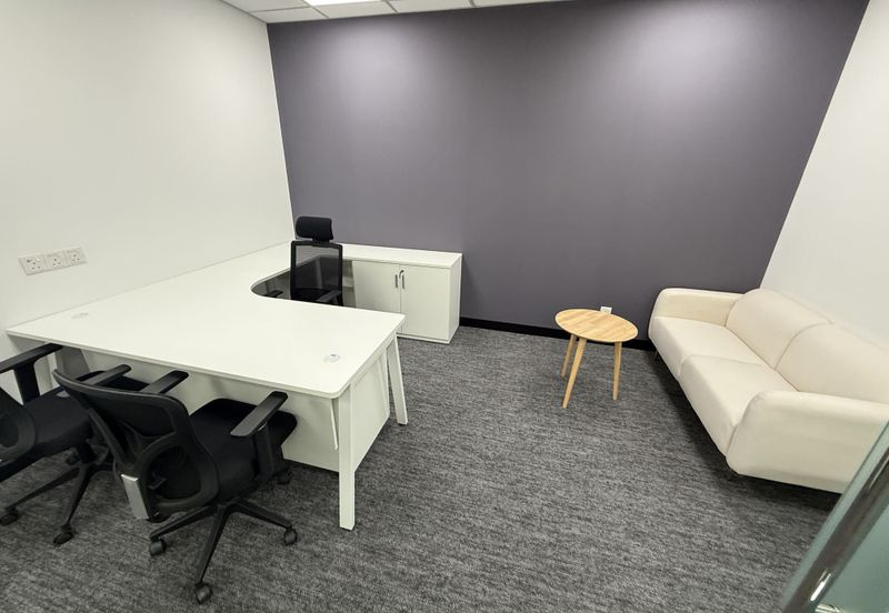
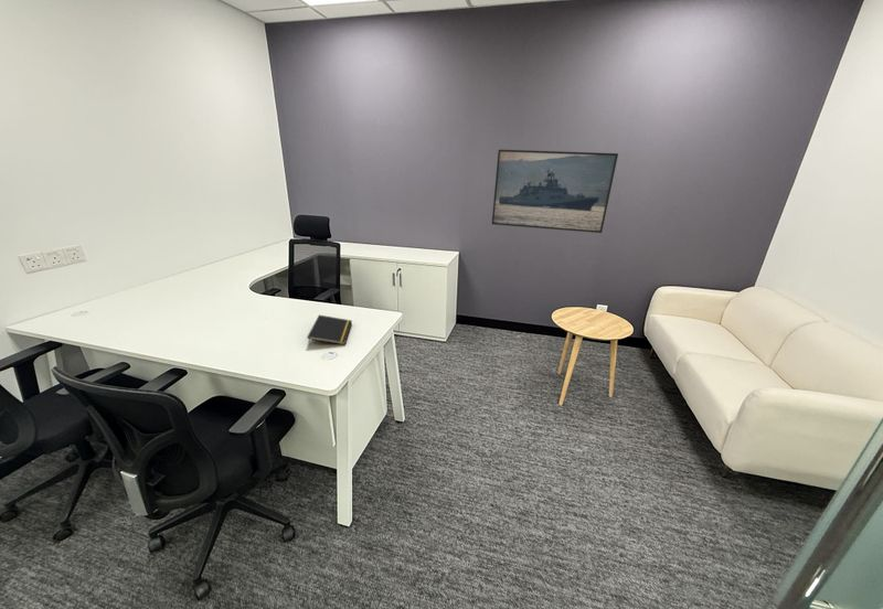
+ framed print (550, 191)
+ notepad (331, 329)
